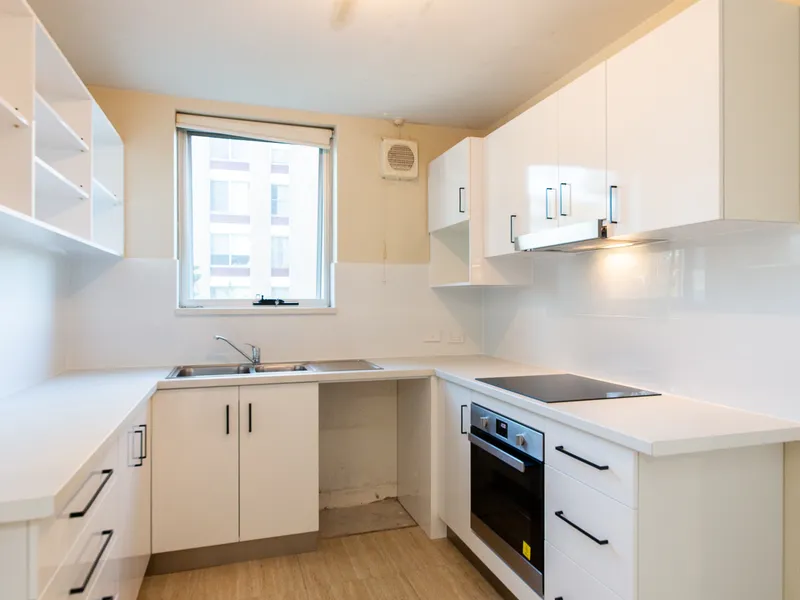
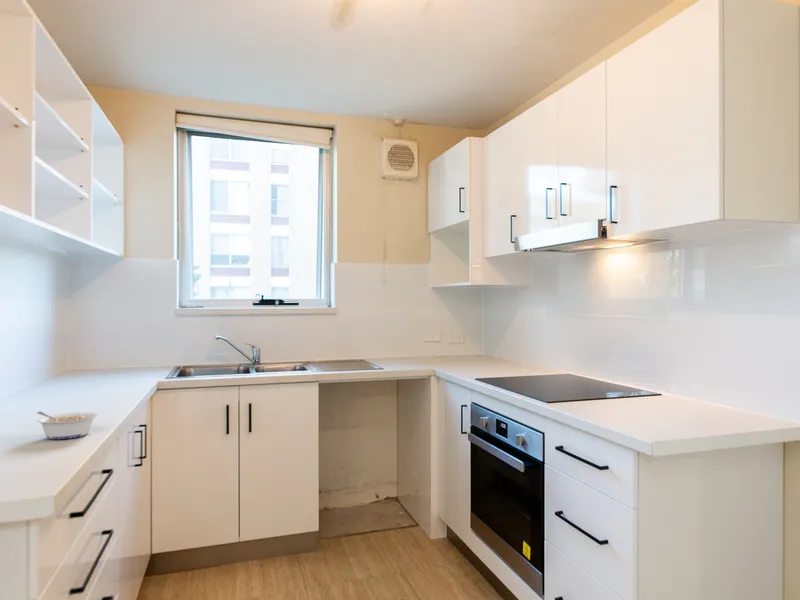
+ legume (65, 424)
